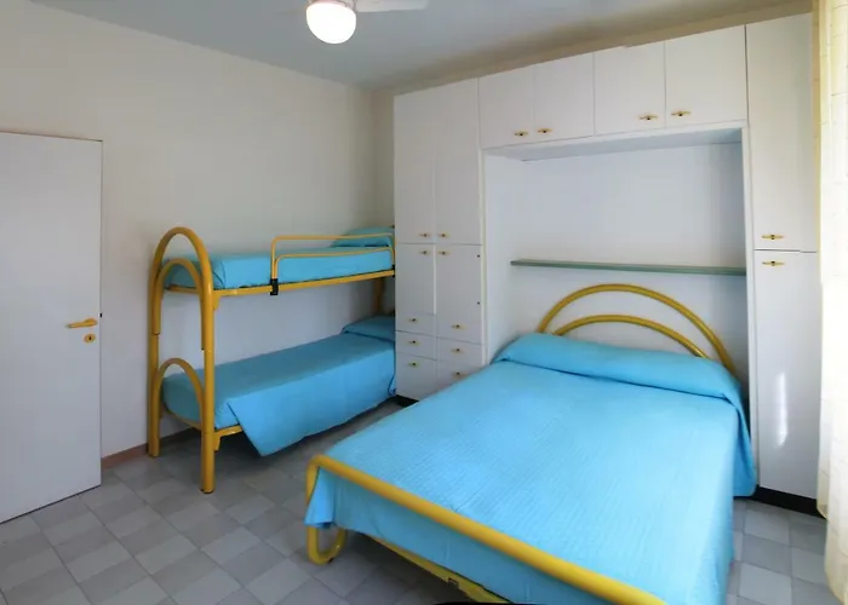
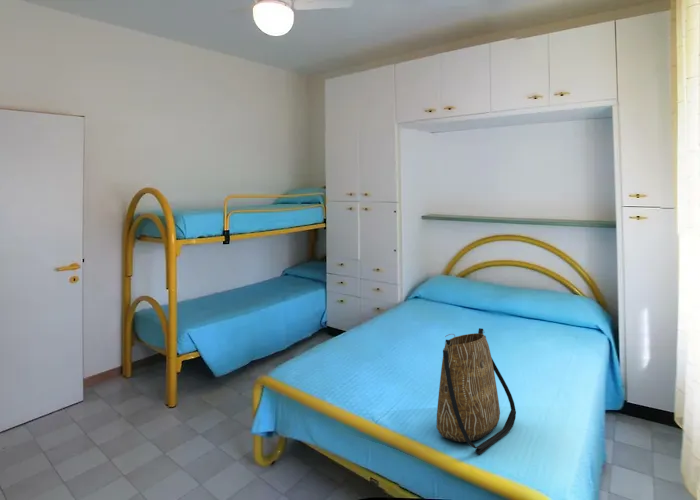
+ tote bag (472, 383)
